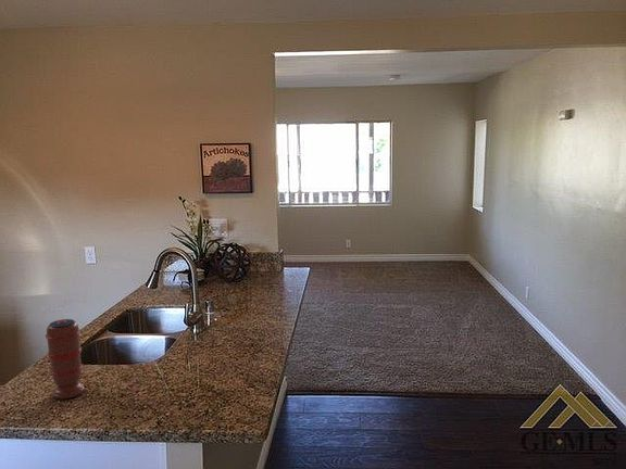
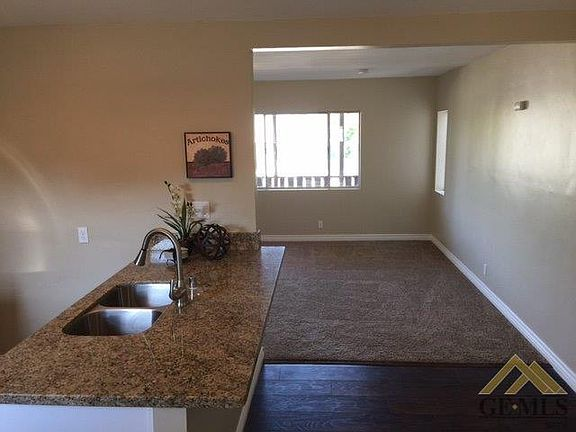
- spice grinder (65, 357)
